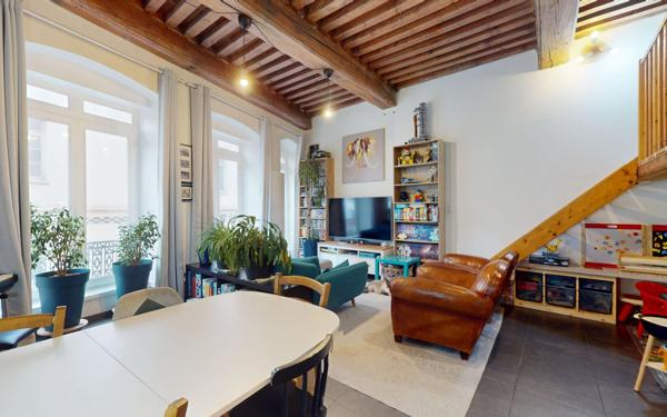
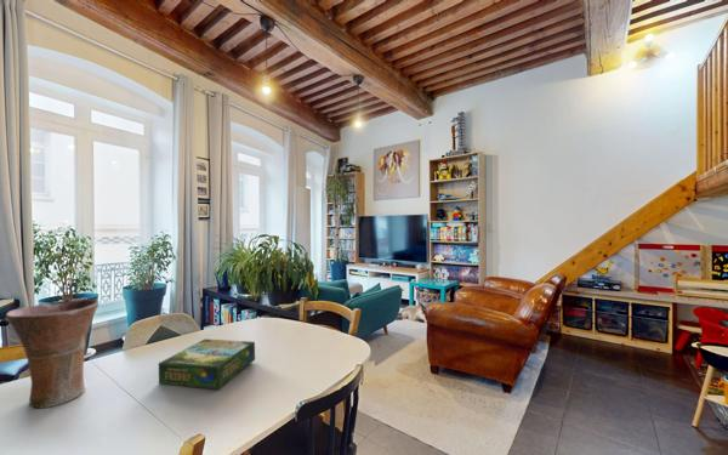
+ board game (210, 360)
+ vase (56, 351)
